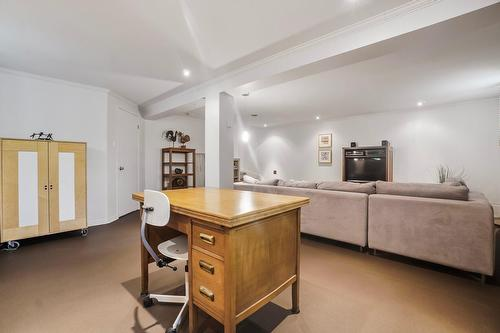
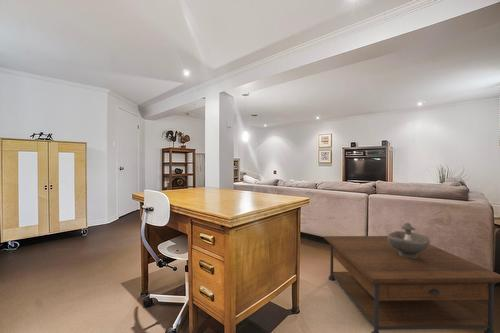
+ decorative bowl (408, 238)
+ coffee table (395, 276)
